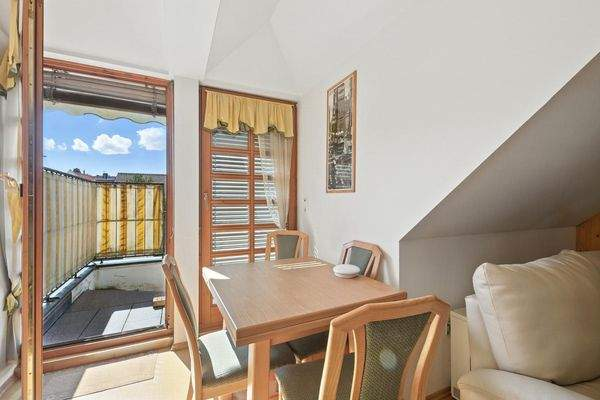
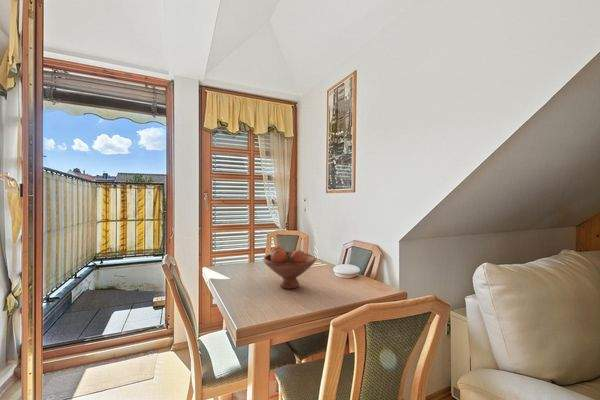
+ fruit bowl (289, 266)
